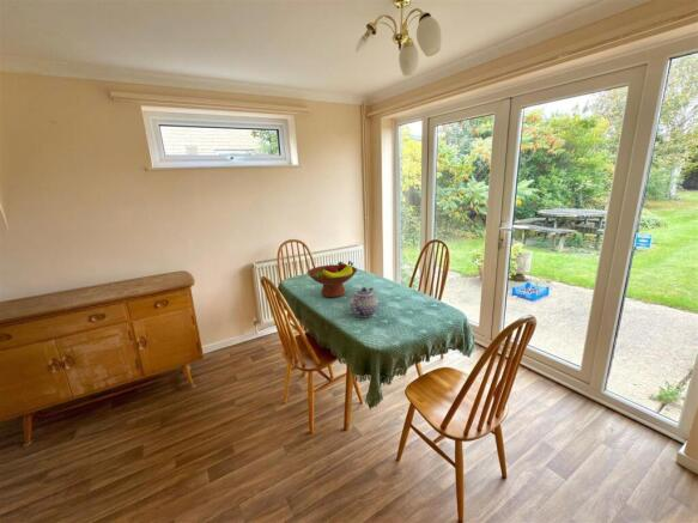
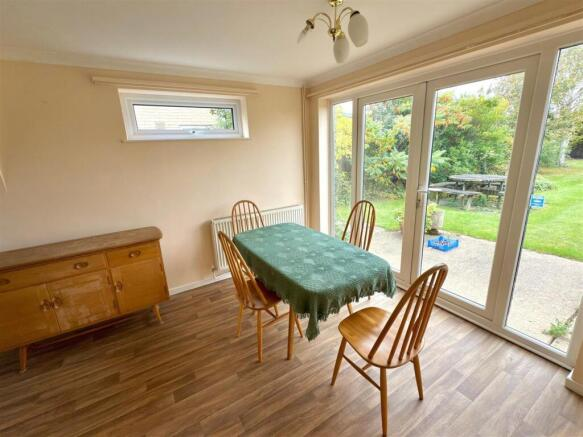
- teapot (364, 300)
- fruit bowl (332, 278)
